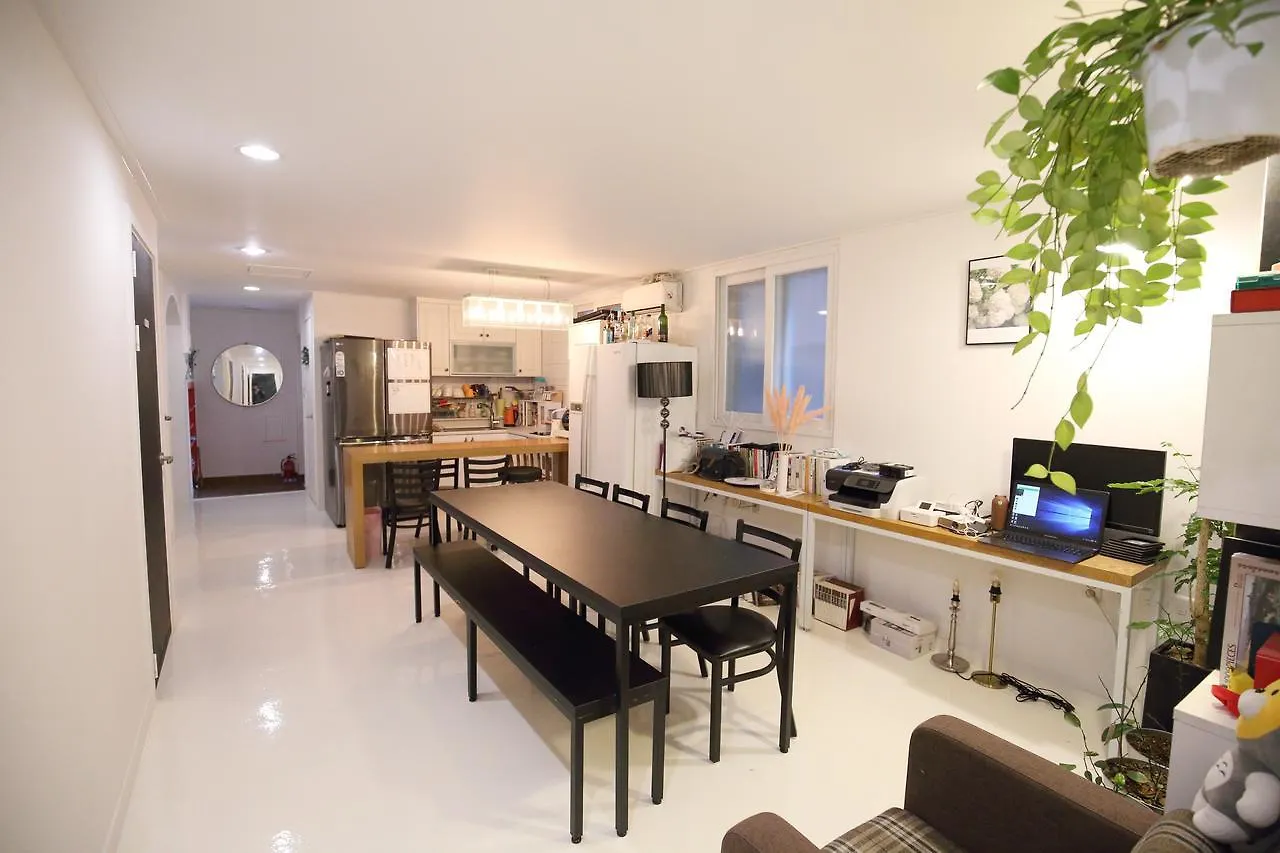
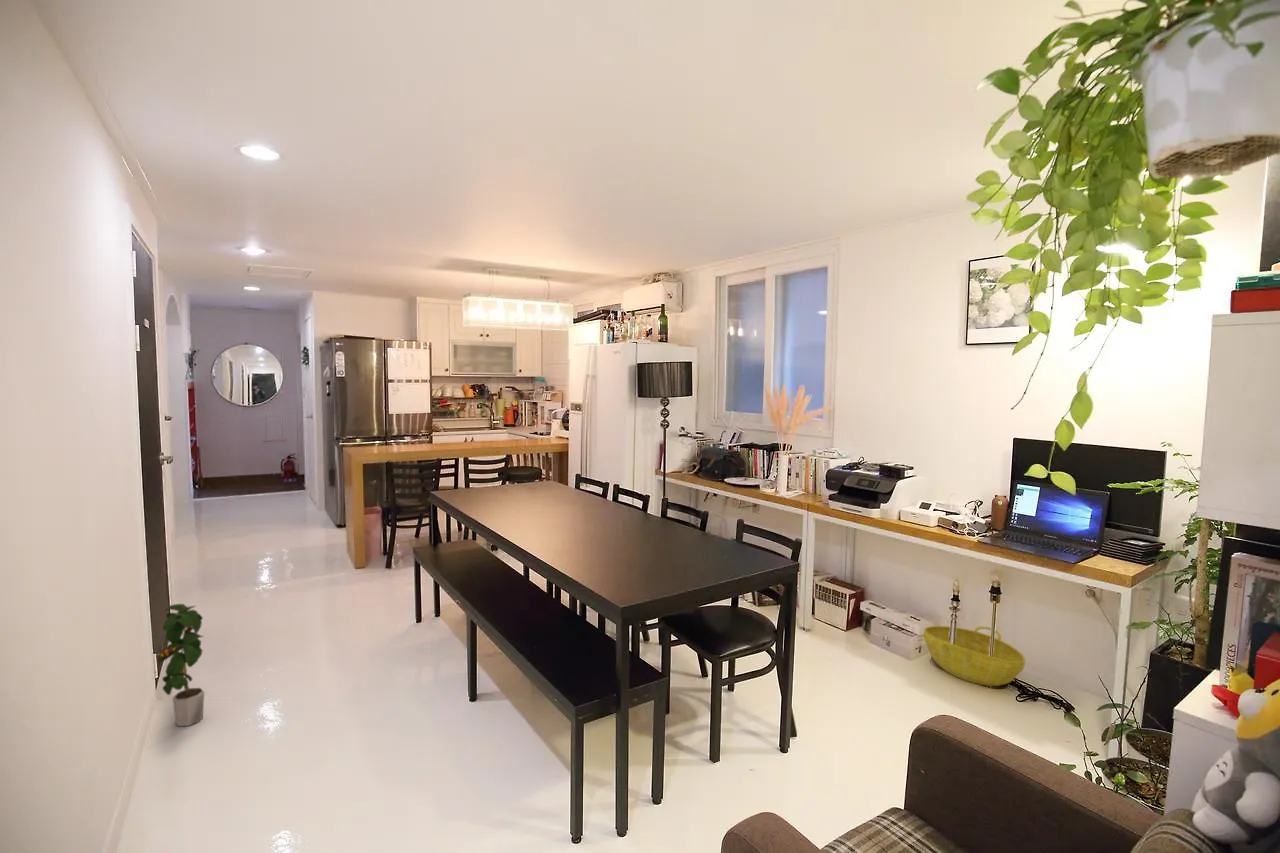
+ potted plant (183, 665)
+ basket (971, 654)
